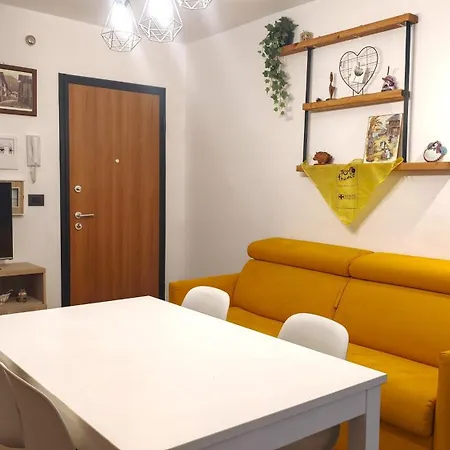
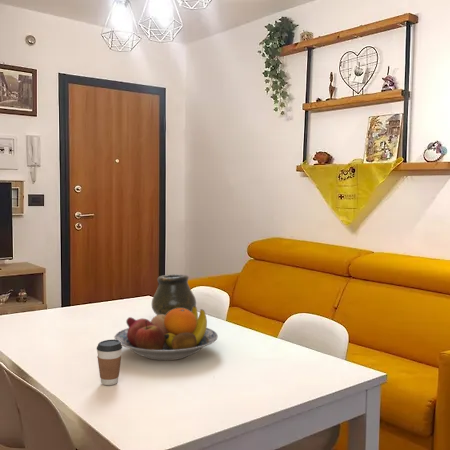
+ vase (173, 299)
+ coffee cup (109, 362)
+ fruit bowl (166, 331)
